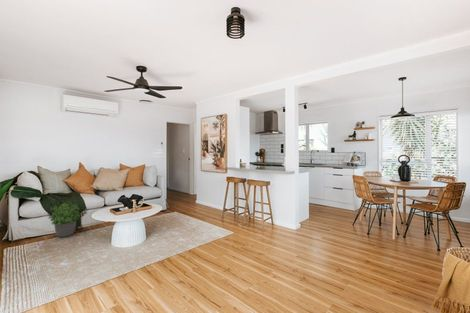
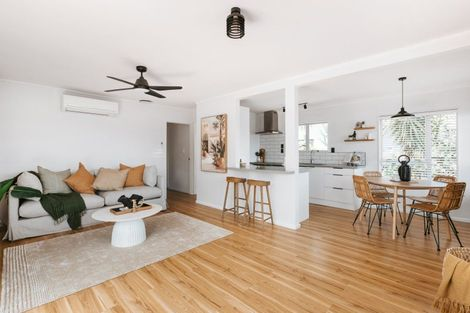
- potted plant (65, 218)
